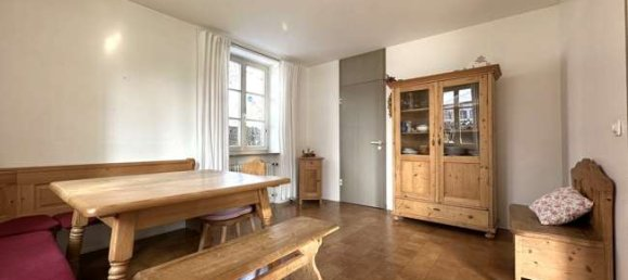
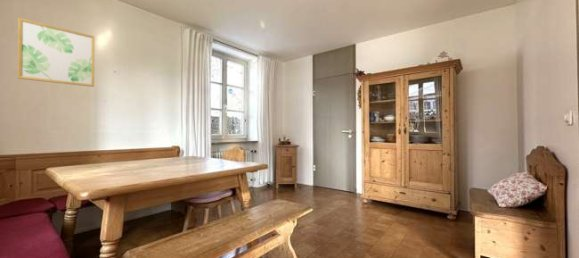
+ wall art (59, 55)
